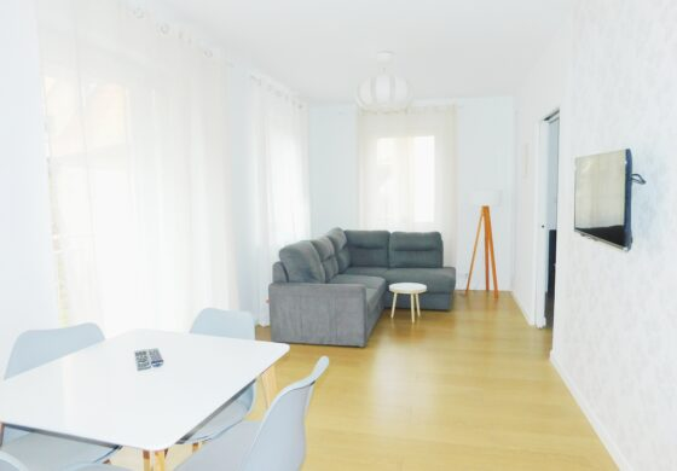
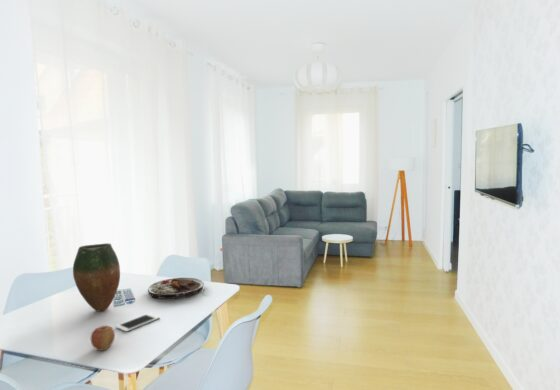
+ vase (97, 277)
+ apple (102, 337)
+ plate (176, 285)
+ cell phone (138, 321)
